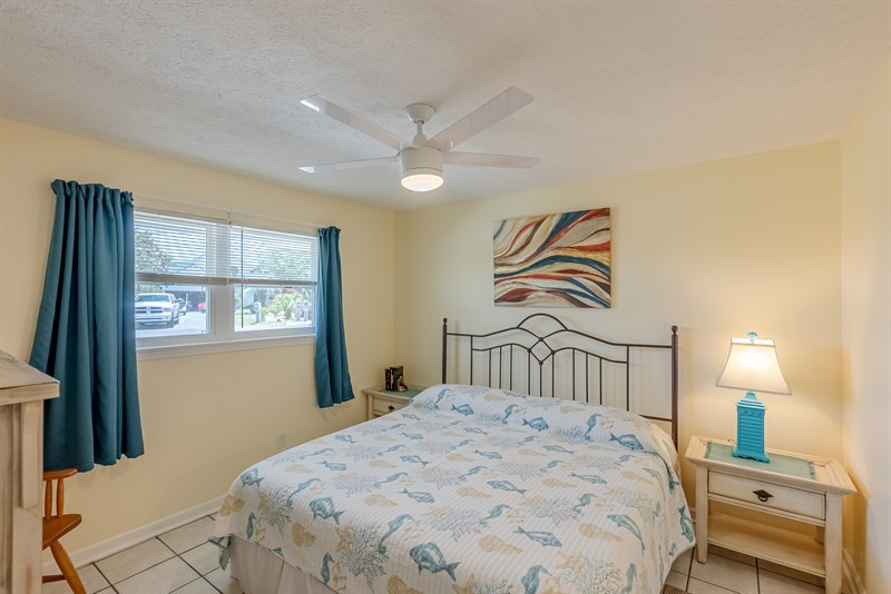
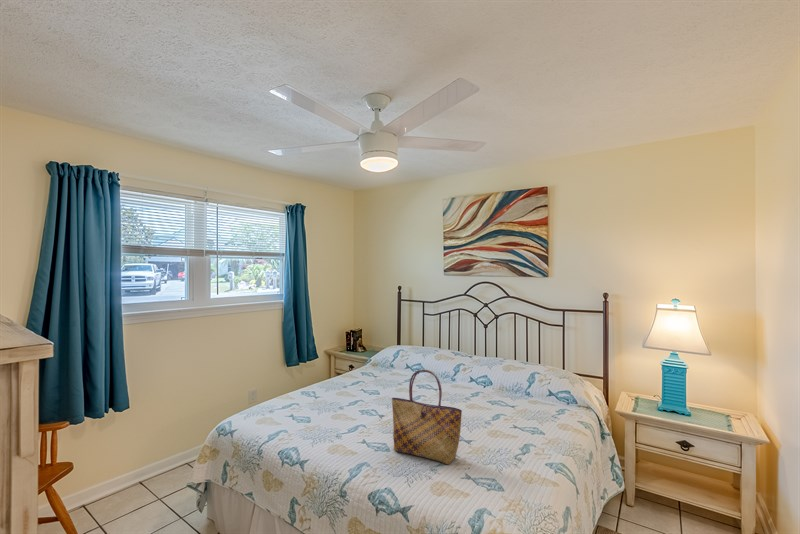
+ tote bag (424, 412)
